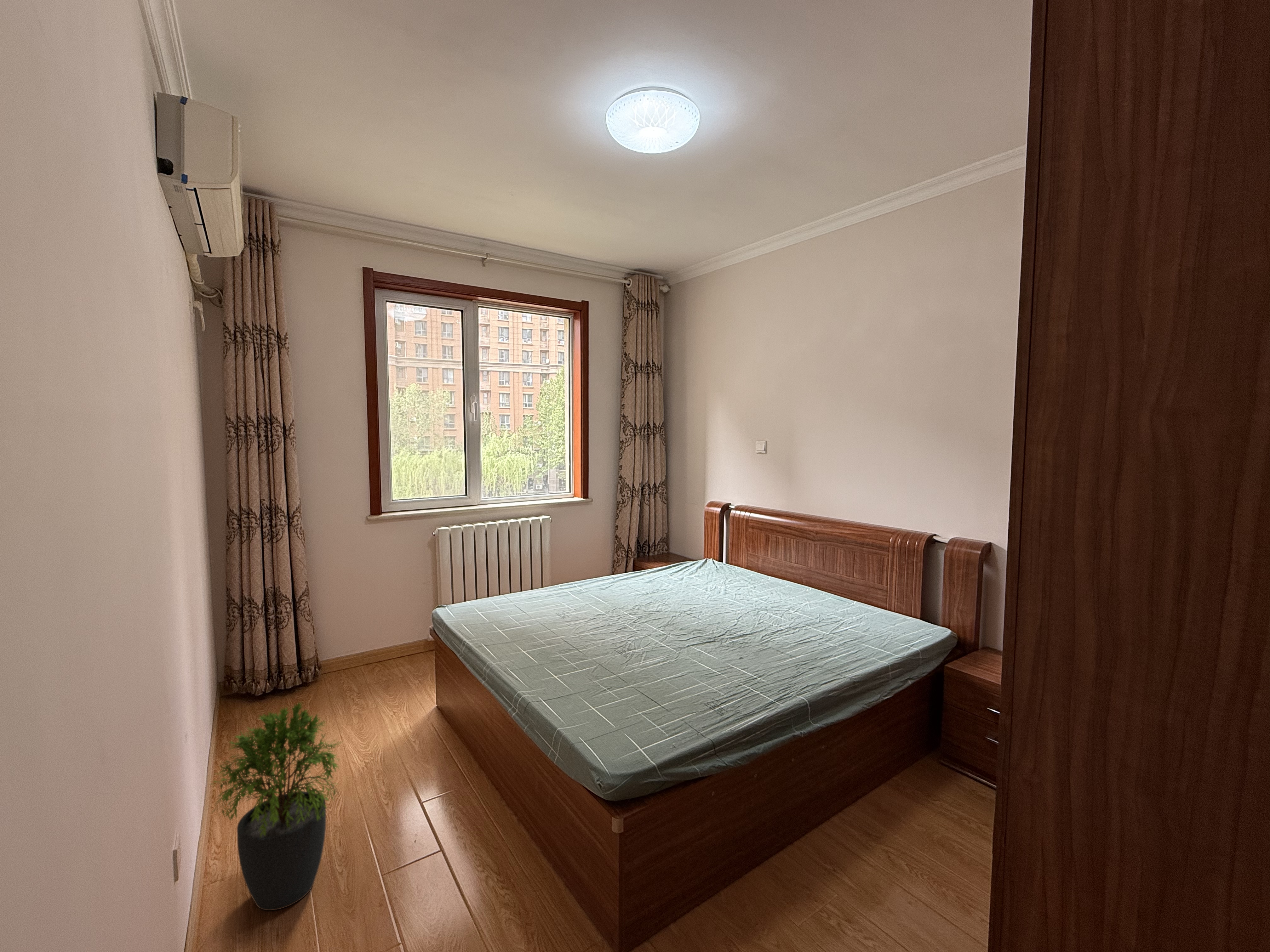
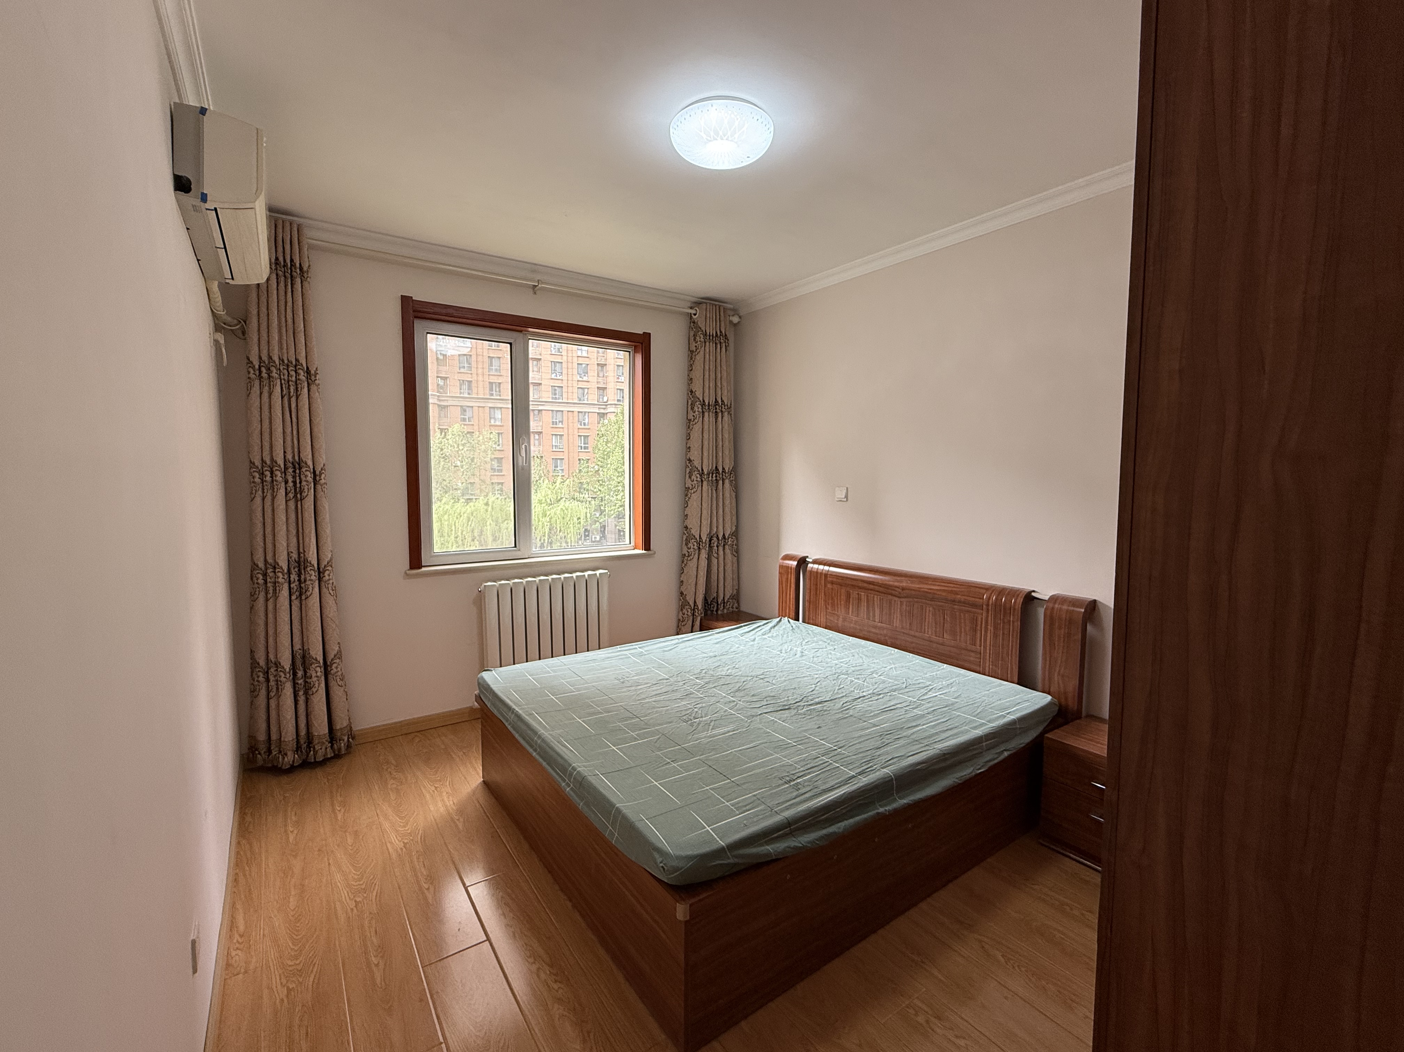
- potted plant (279, 804)
